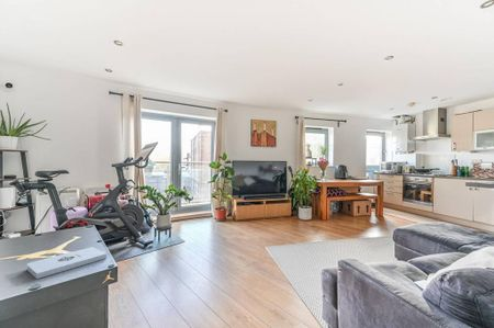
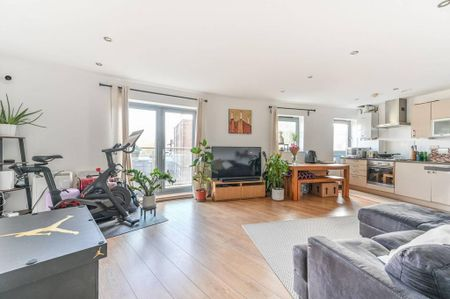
- notepad (68, 260)
